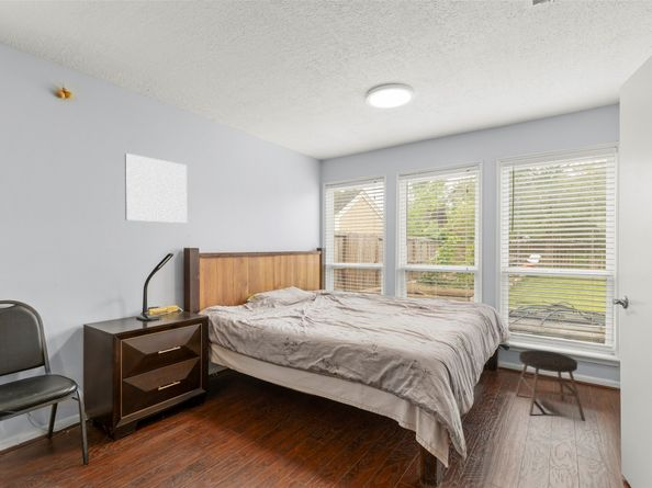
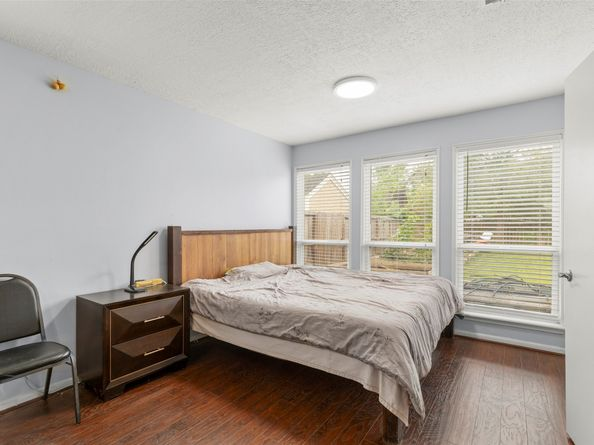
- stool (548, 381)
- wall art (157, 190)
